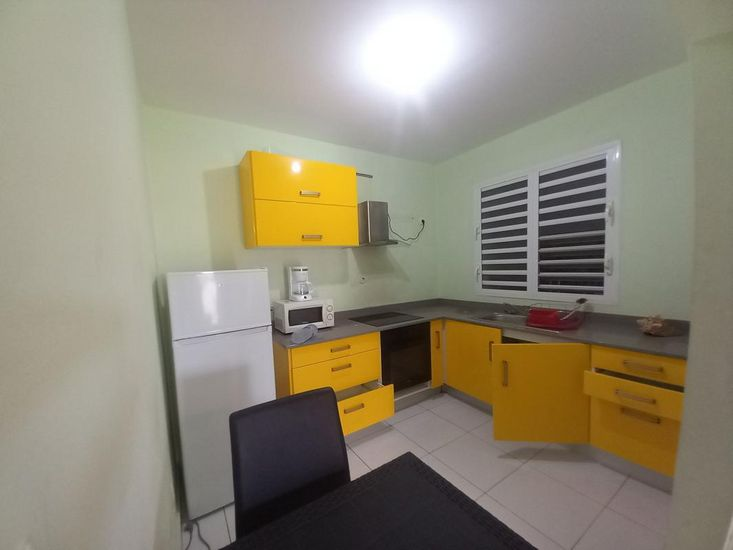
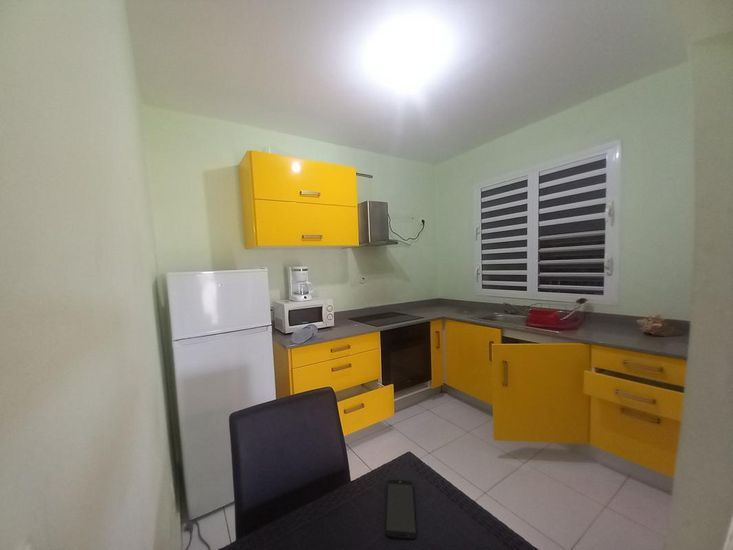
+ smartphone (400, 505)
